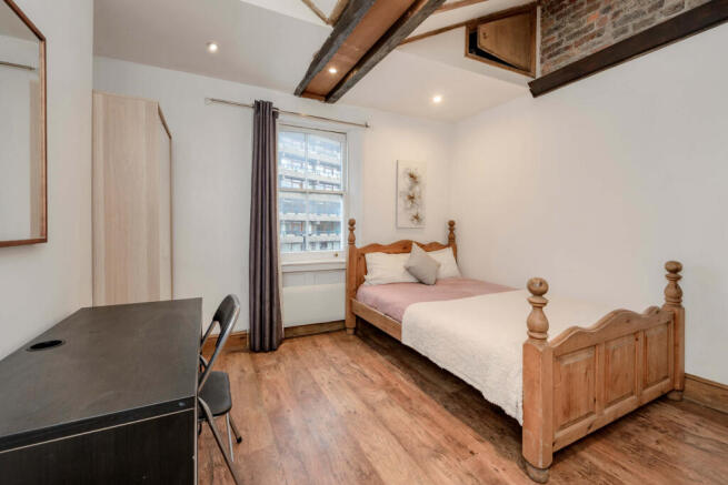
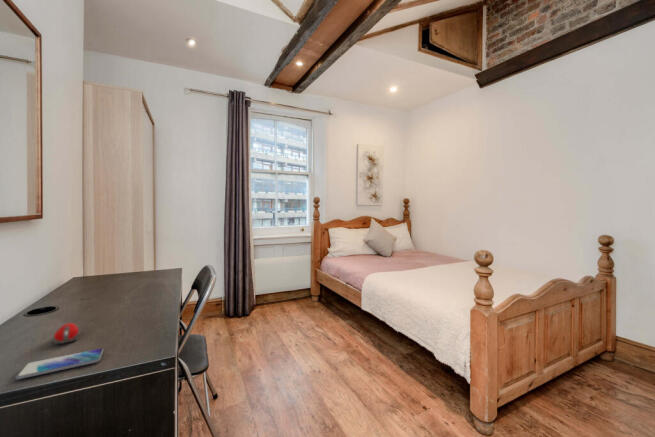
+ computer mouse (67, 331)
+ smartphone (63, 362)
